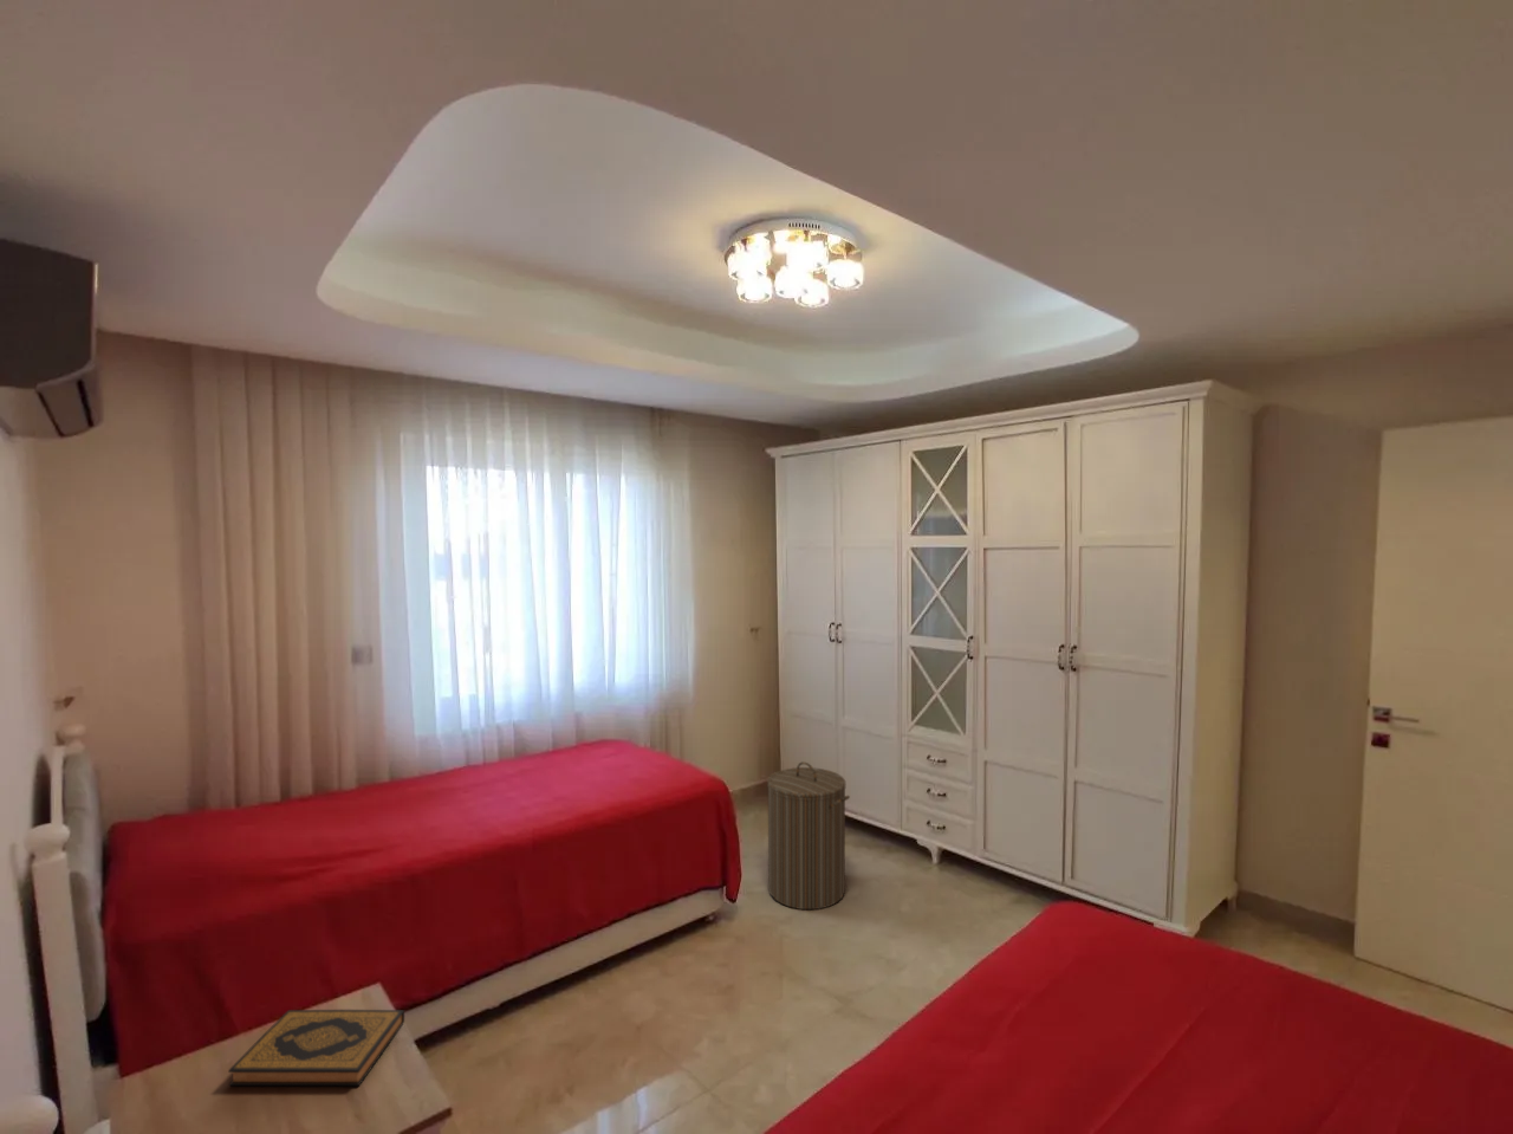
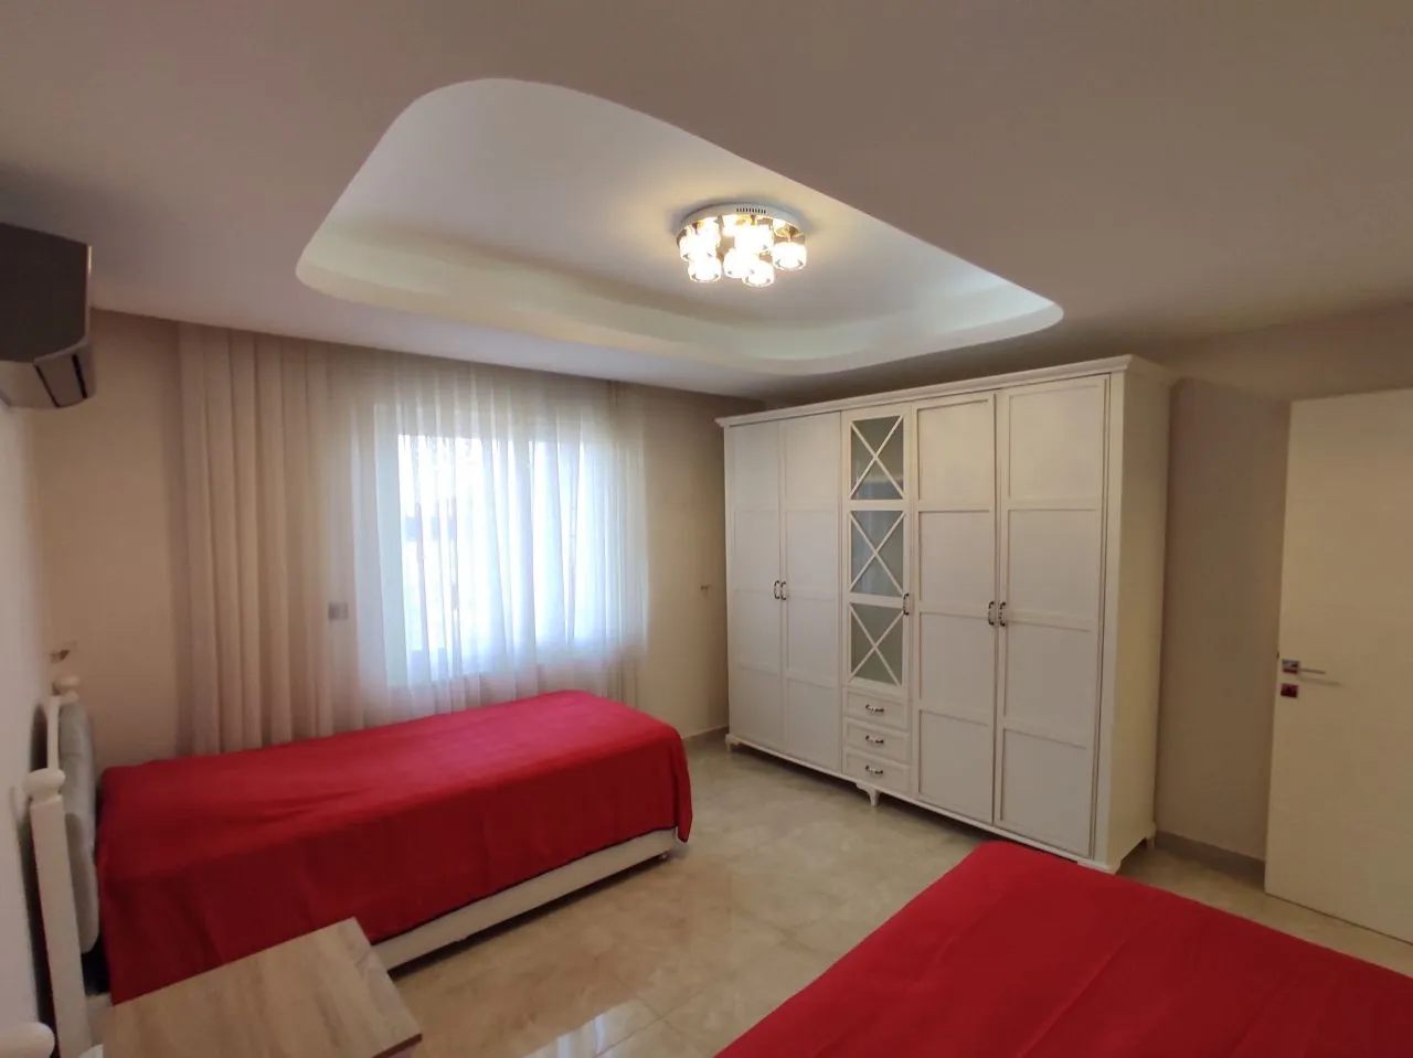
- hardback book (321, 1045)
- laundry hamper (806, 827)
